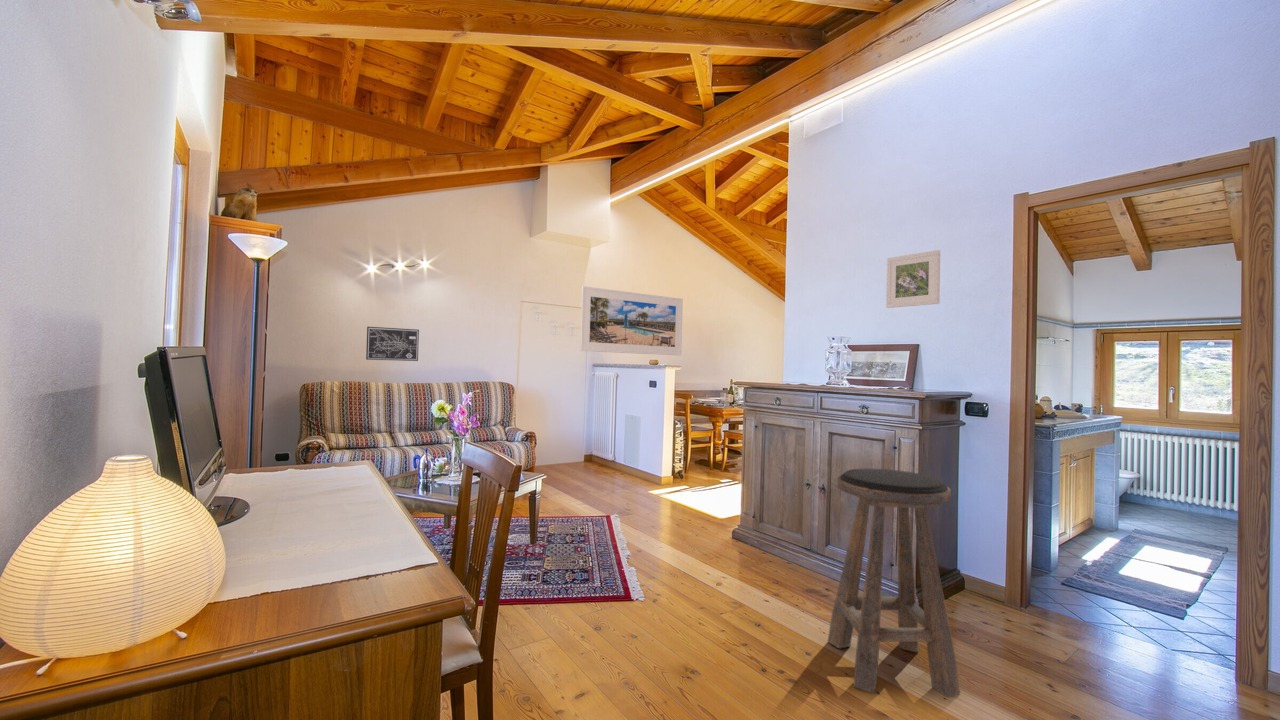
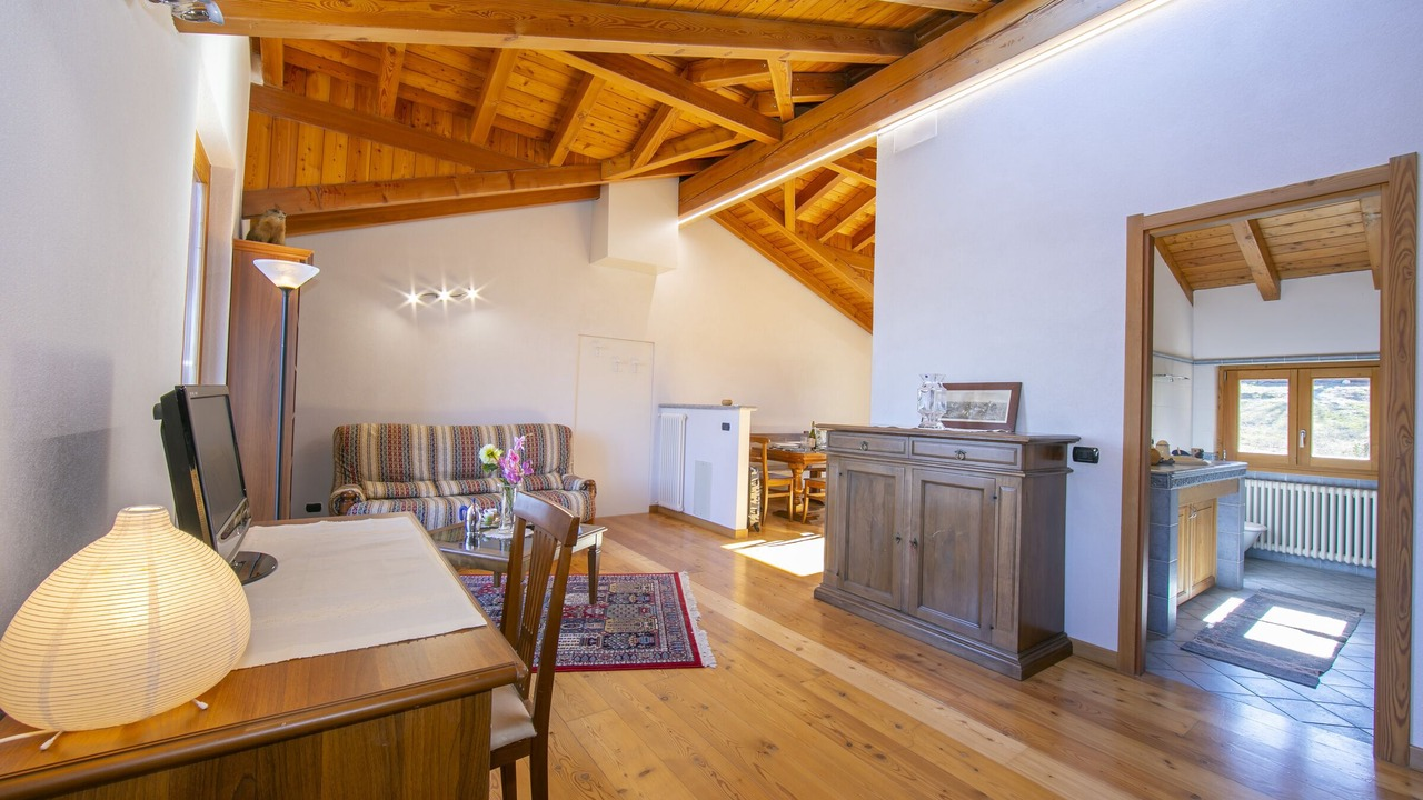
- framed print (634, 323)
- stool (898, 570)
- wall art (393, 344)
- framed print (912, 280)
